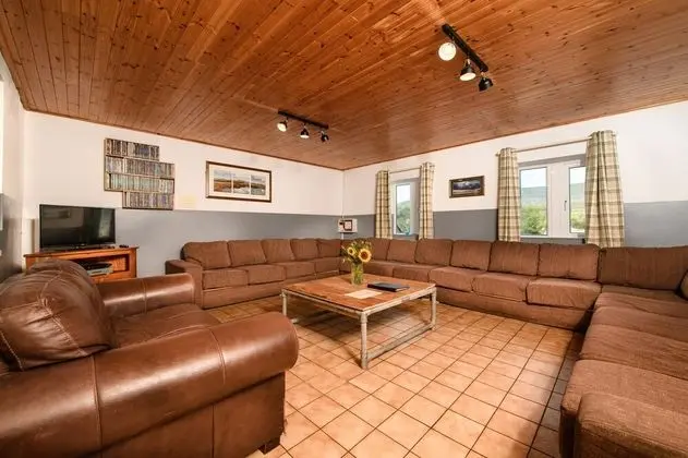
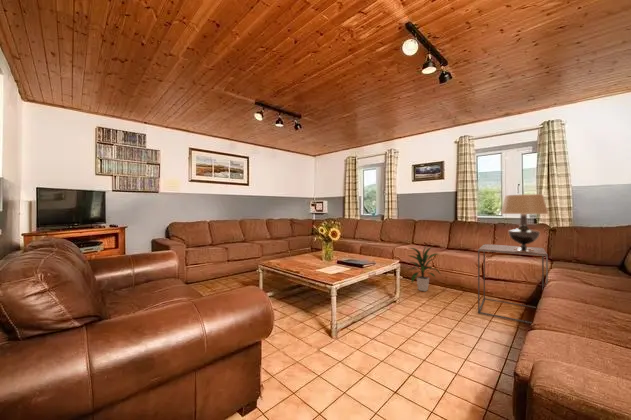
+ indoor plant (421, 267)
+ table lamp (523, 222)
+ side table (508, 302)
